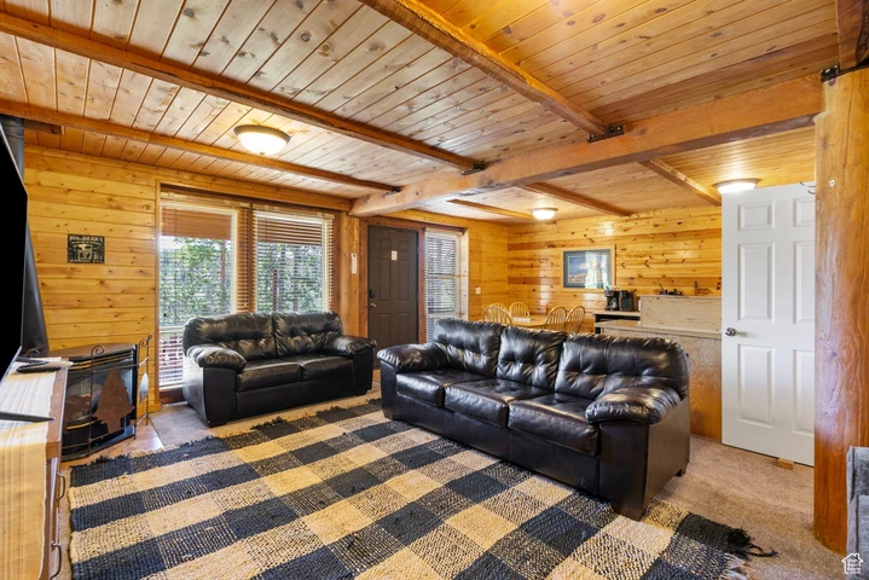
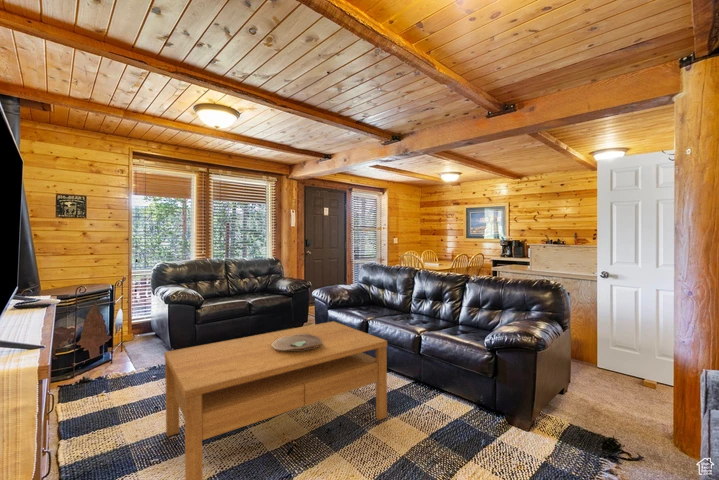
+ coffee table (281, 385)
+ decorative bowl (298, 340)
